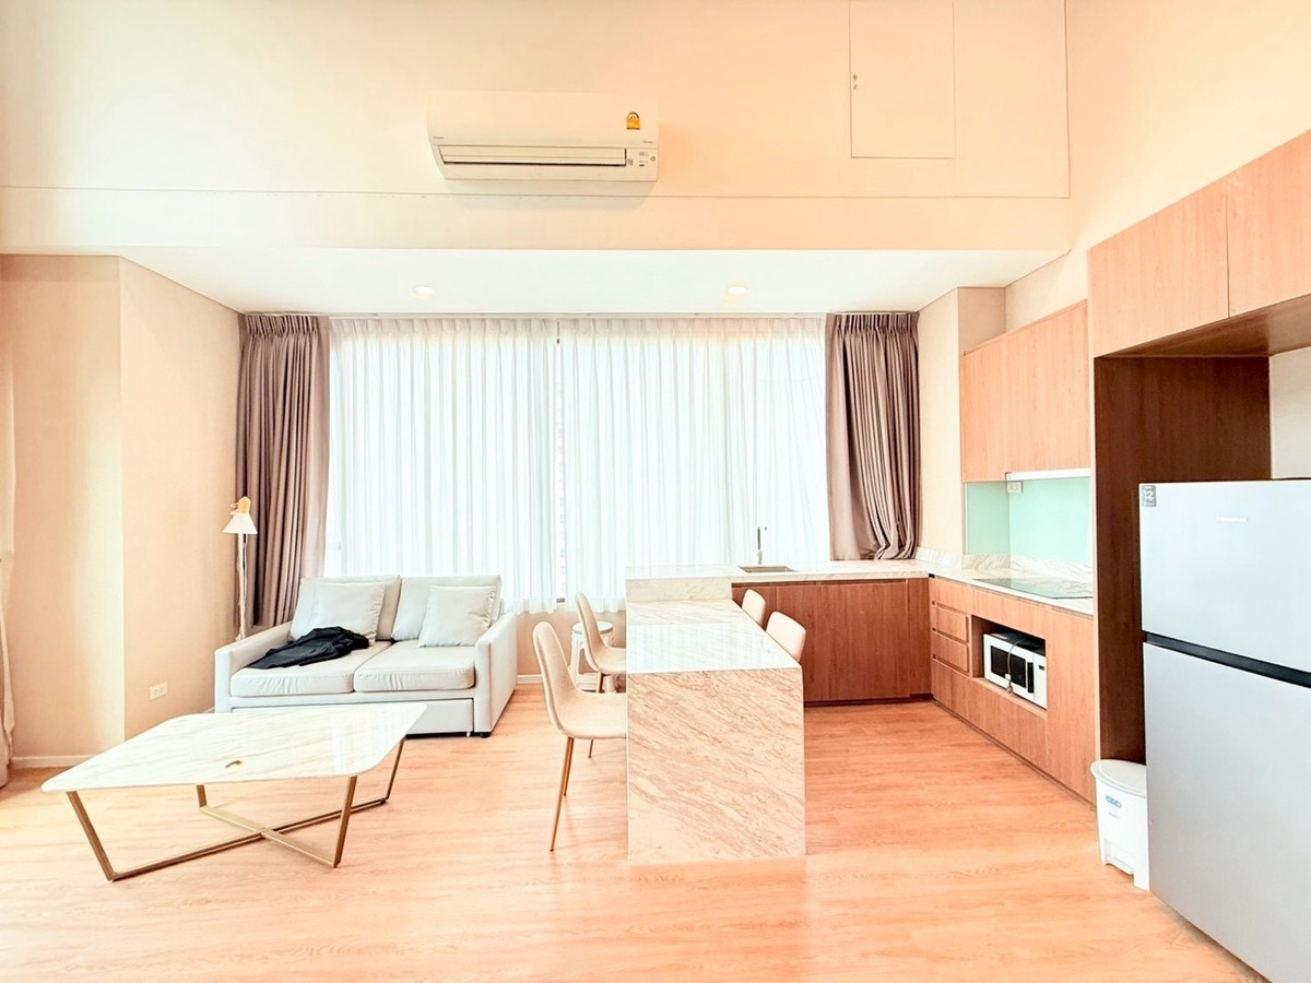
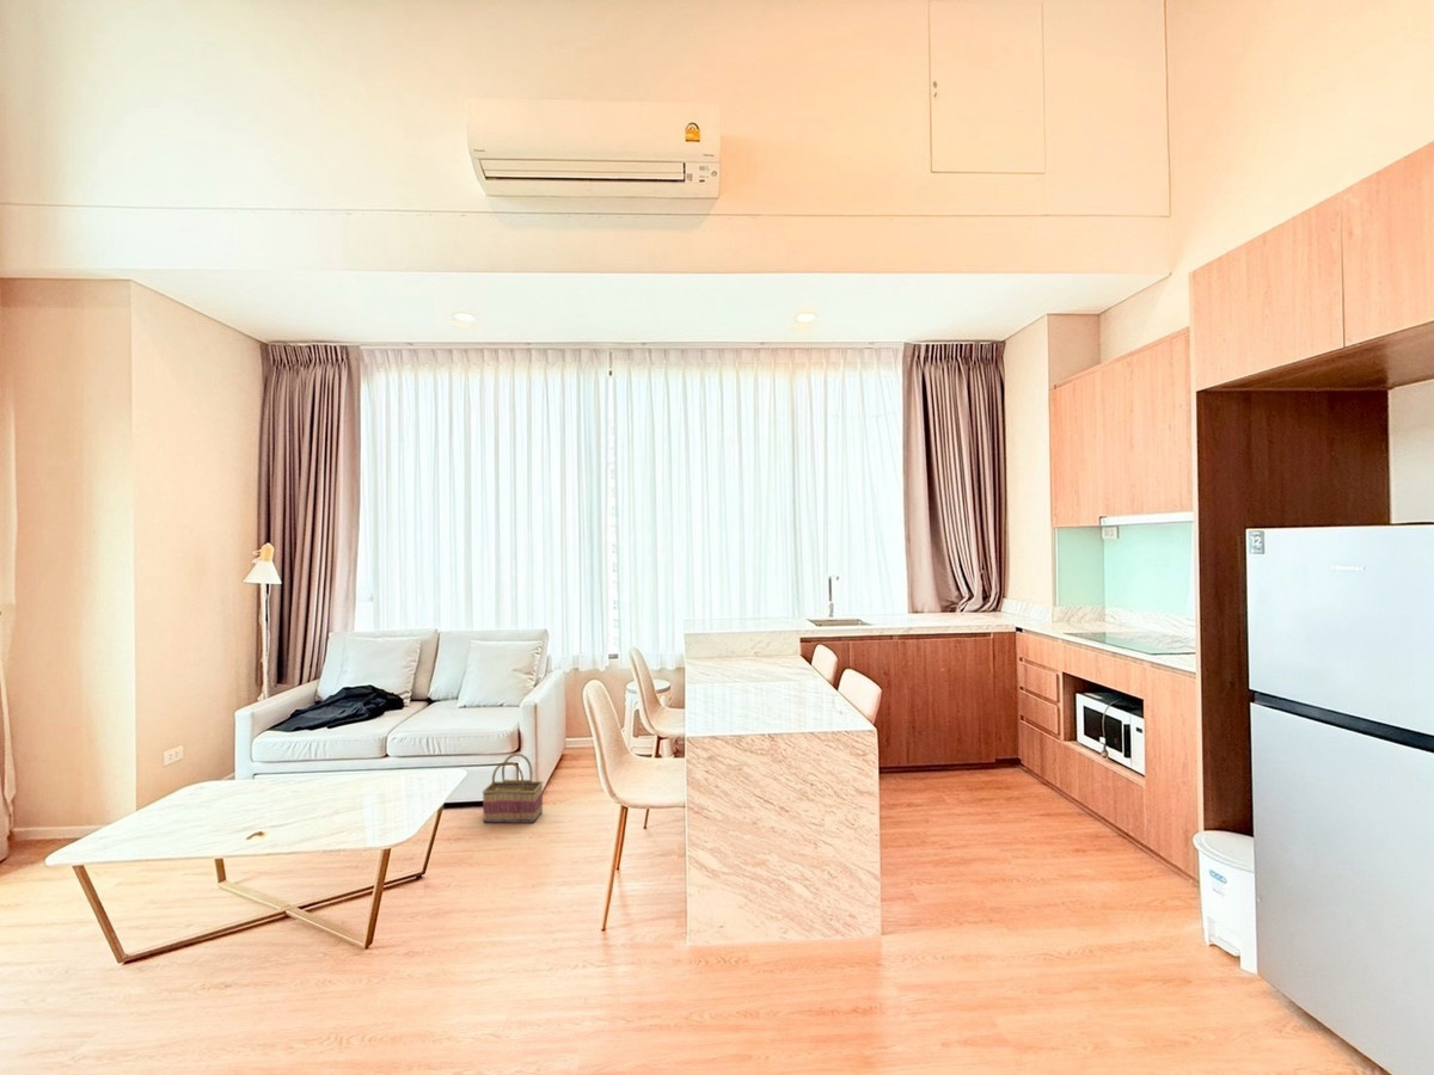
+ basket (513, 787)
